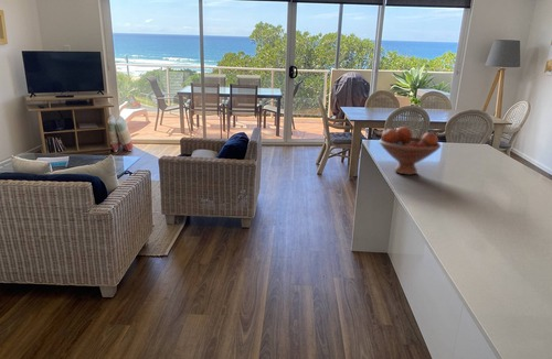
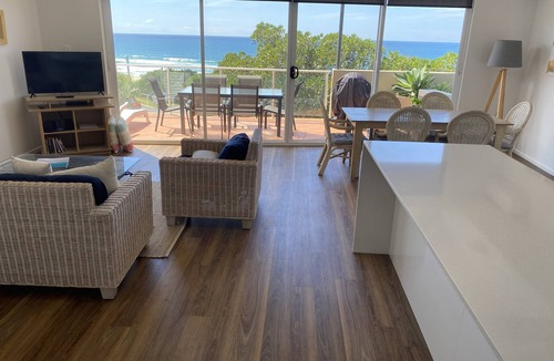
- fruit bowl (407, 151)
